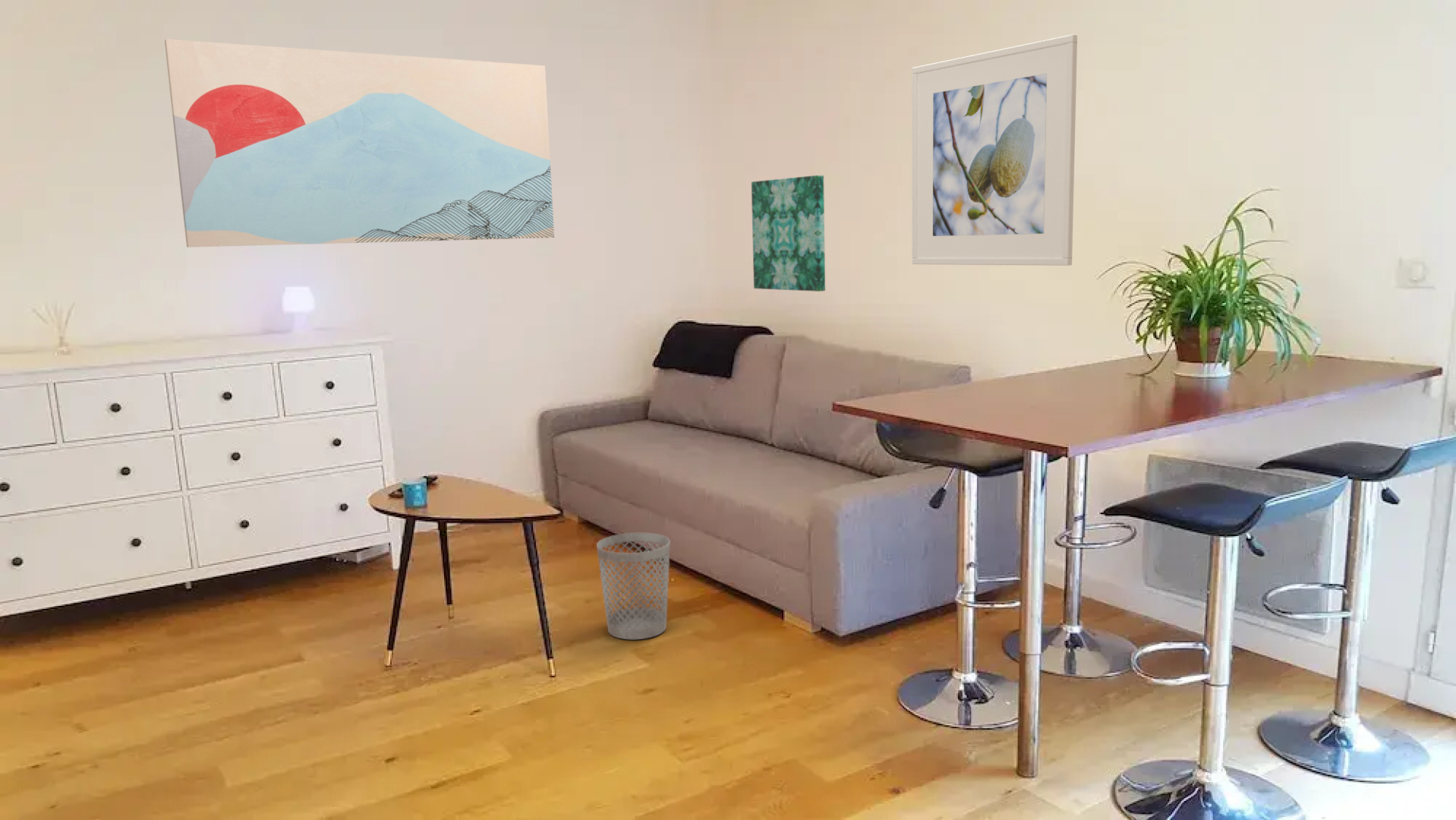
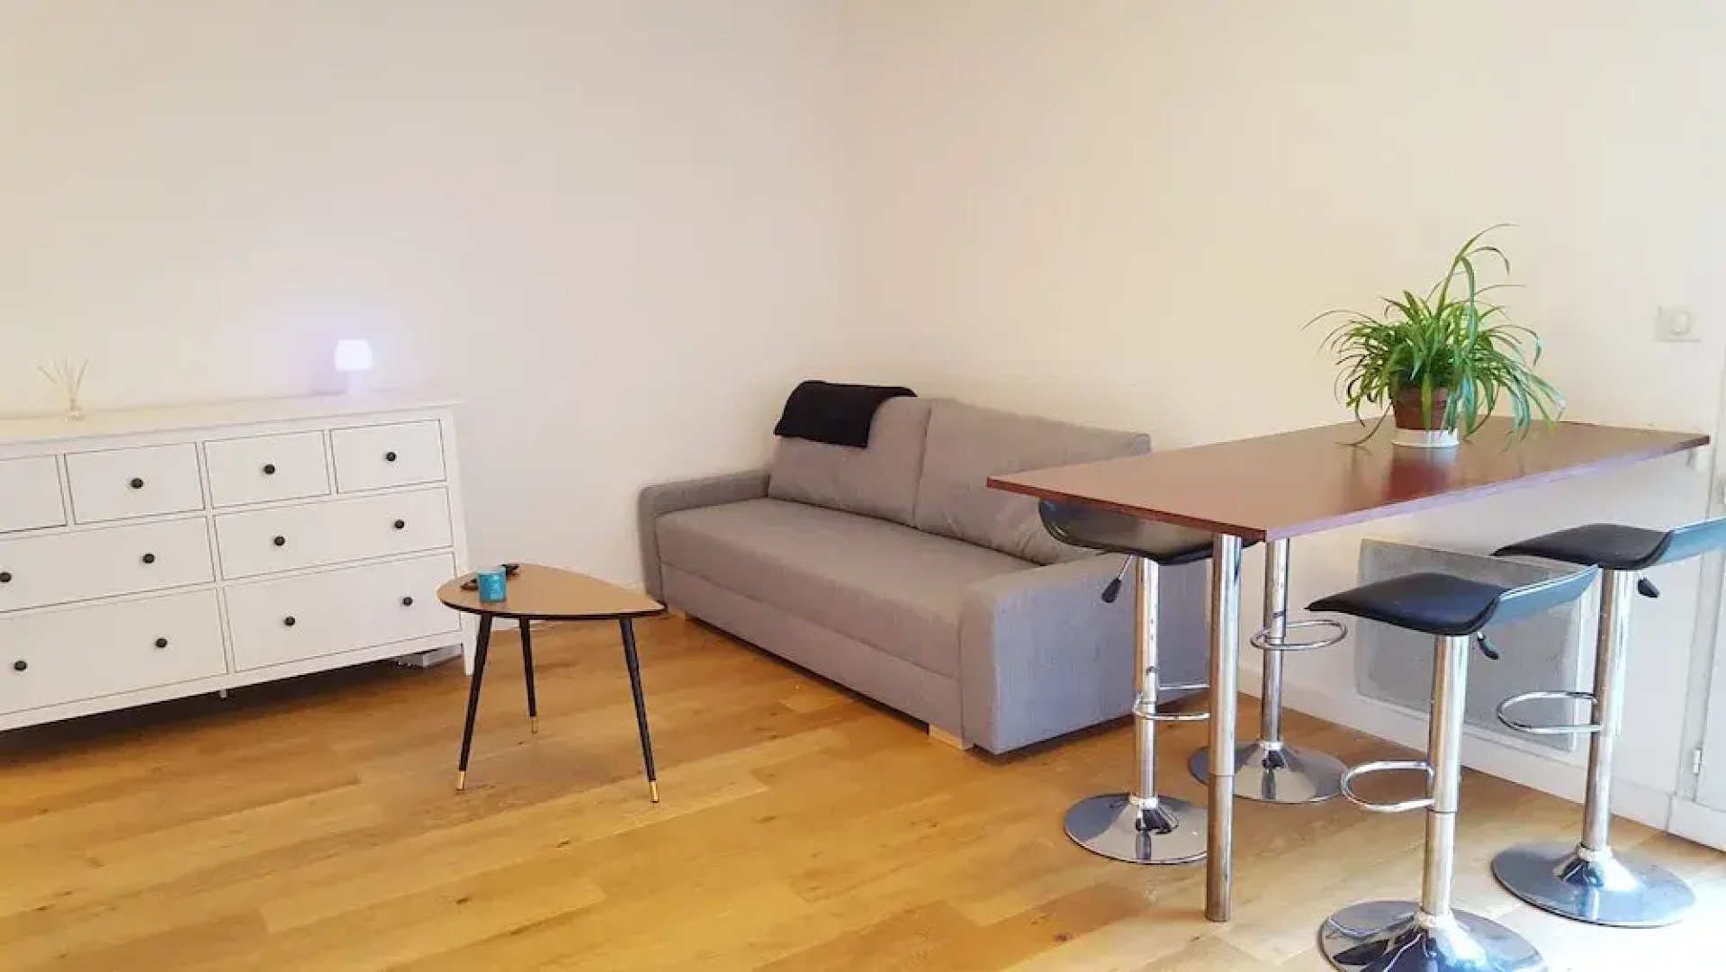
- wall art (380, 149)
- wastebasket (635, 586)
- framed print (987, 160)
- wall art (787, 235)
